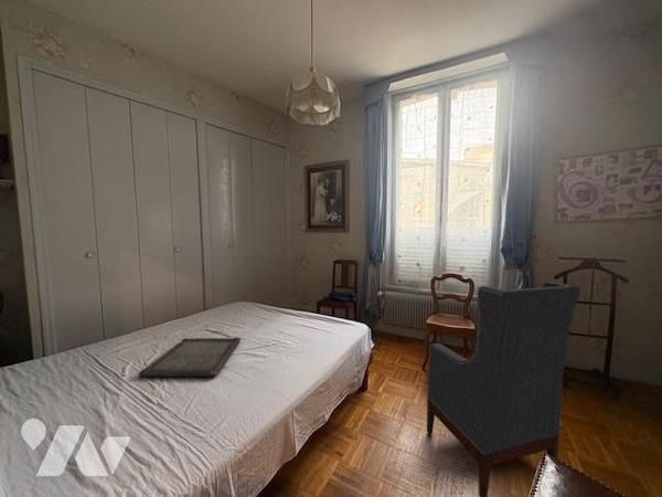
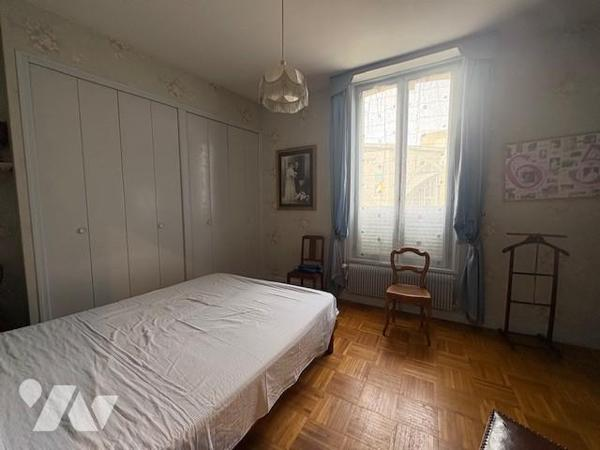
- serving tray (197, 355)
- armchair (491, 369)
